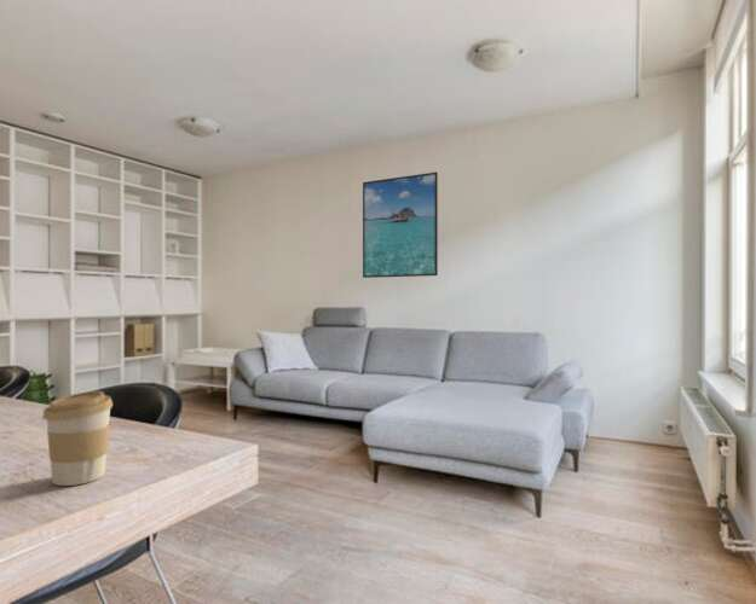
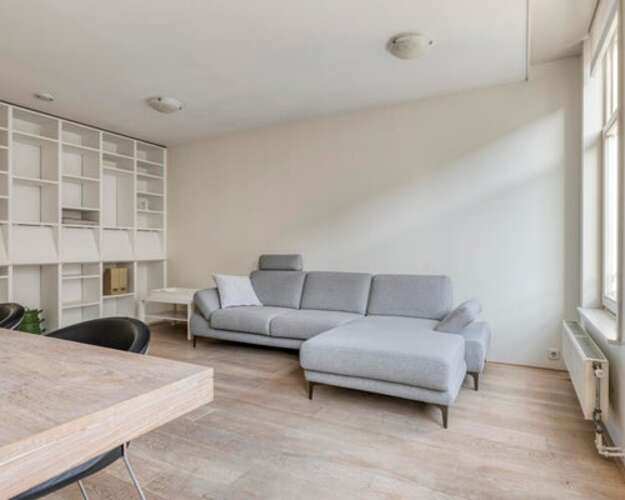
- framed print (398, 227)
- coffee cup (79, 435)
